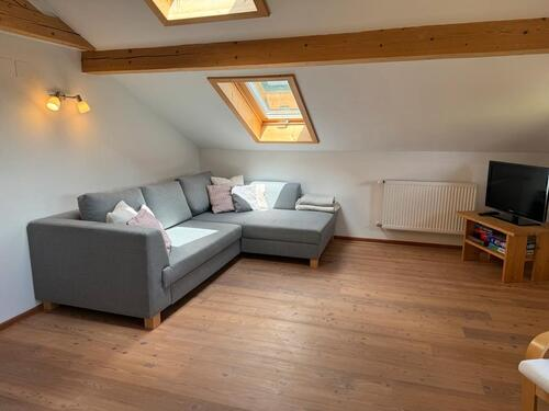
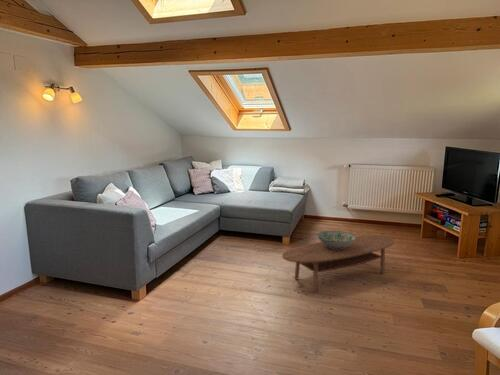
+ decorative bowl (335, 241)
+ coffee table (341, 261)
